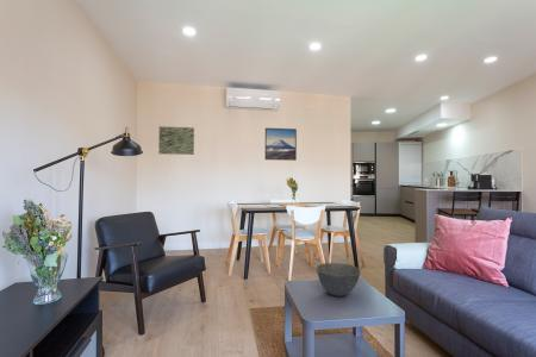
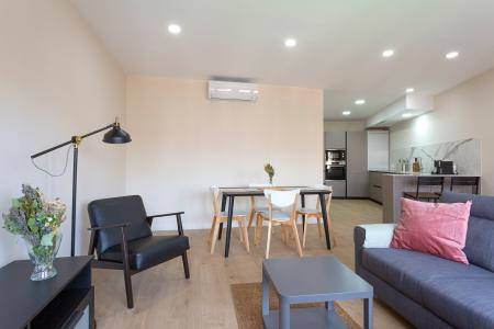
- wall art (176, 140)
- bowl (337, 281)
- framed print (280, 144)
